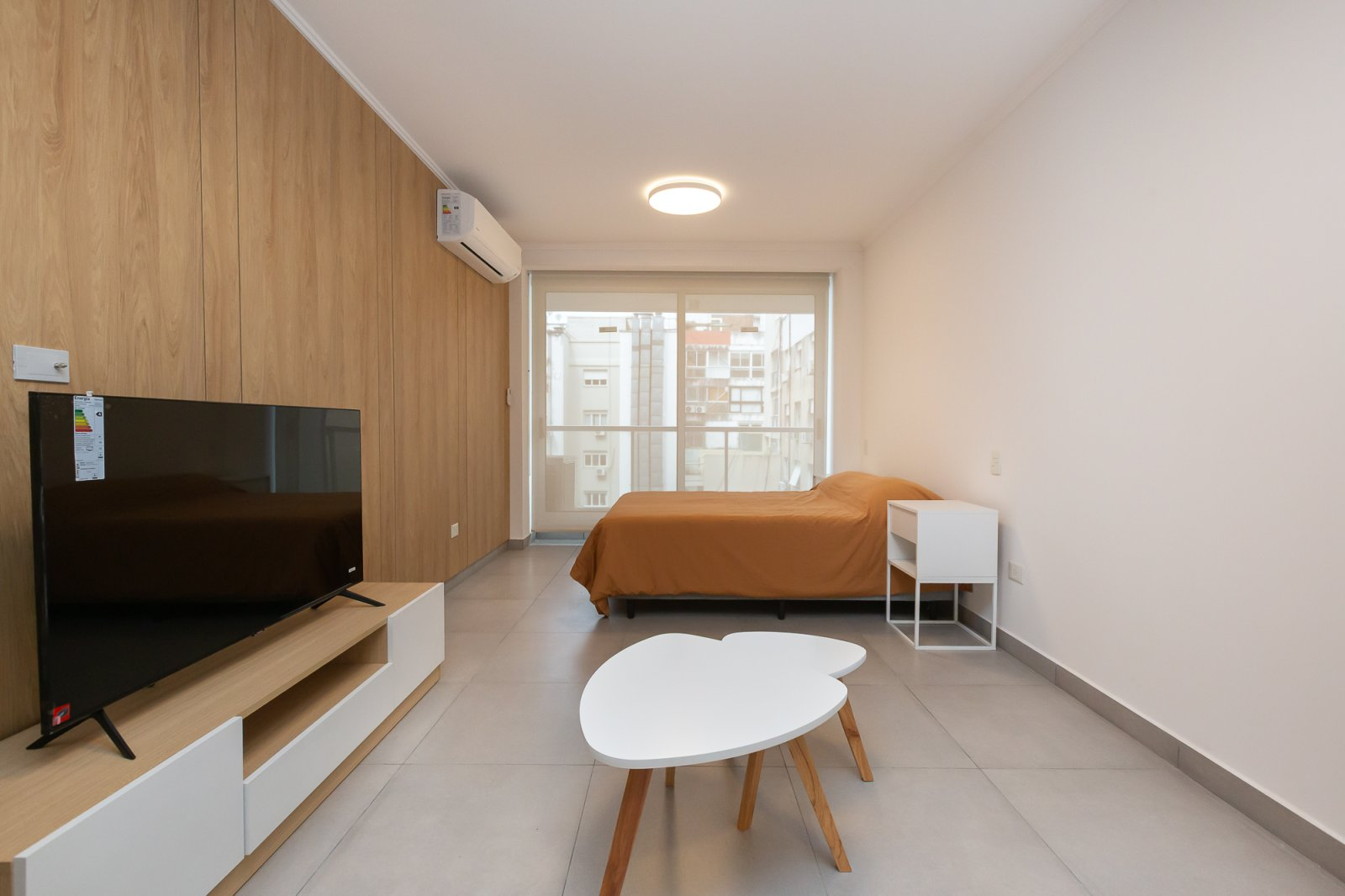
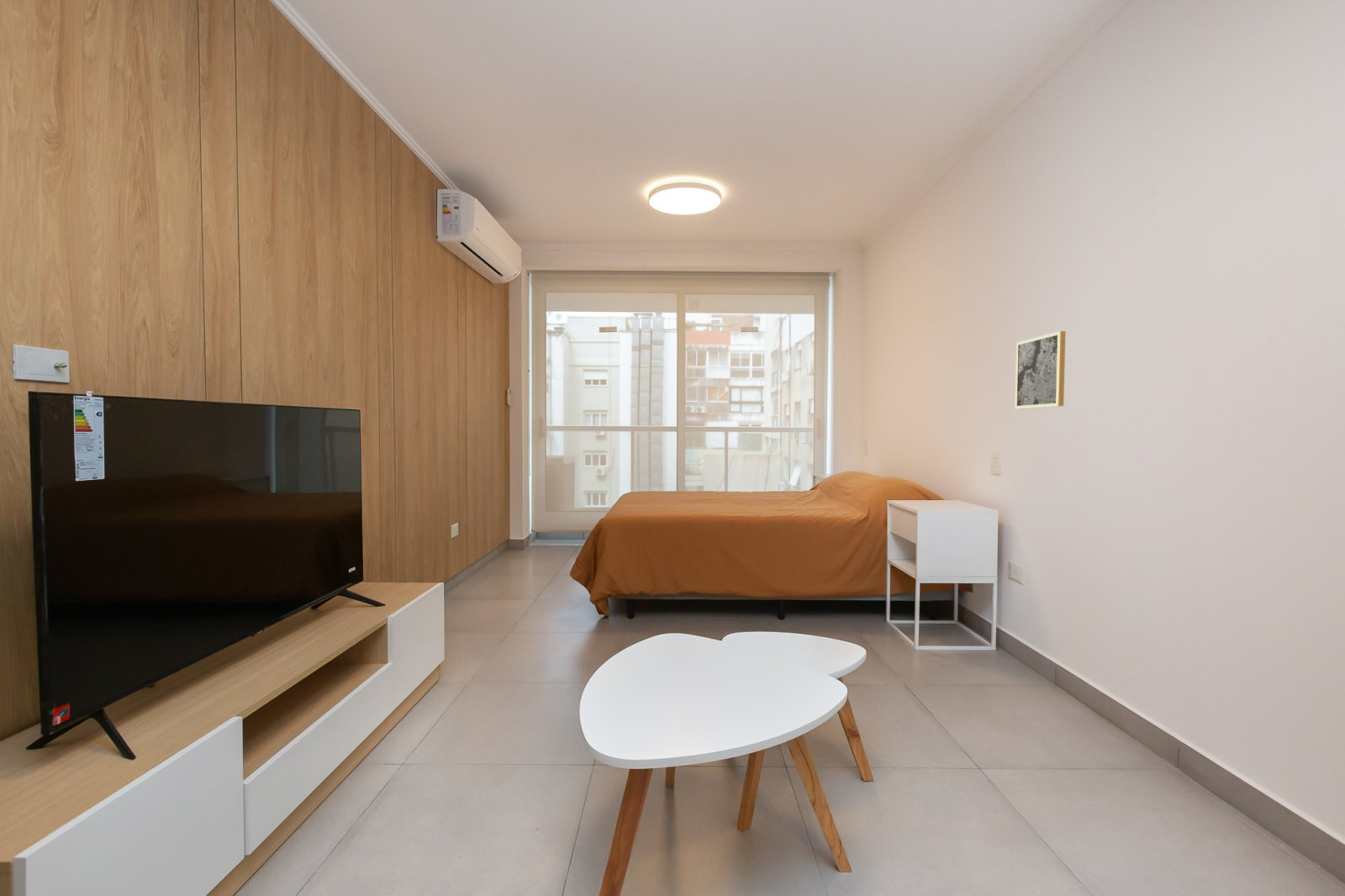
+ wall art (1038, 372)
